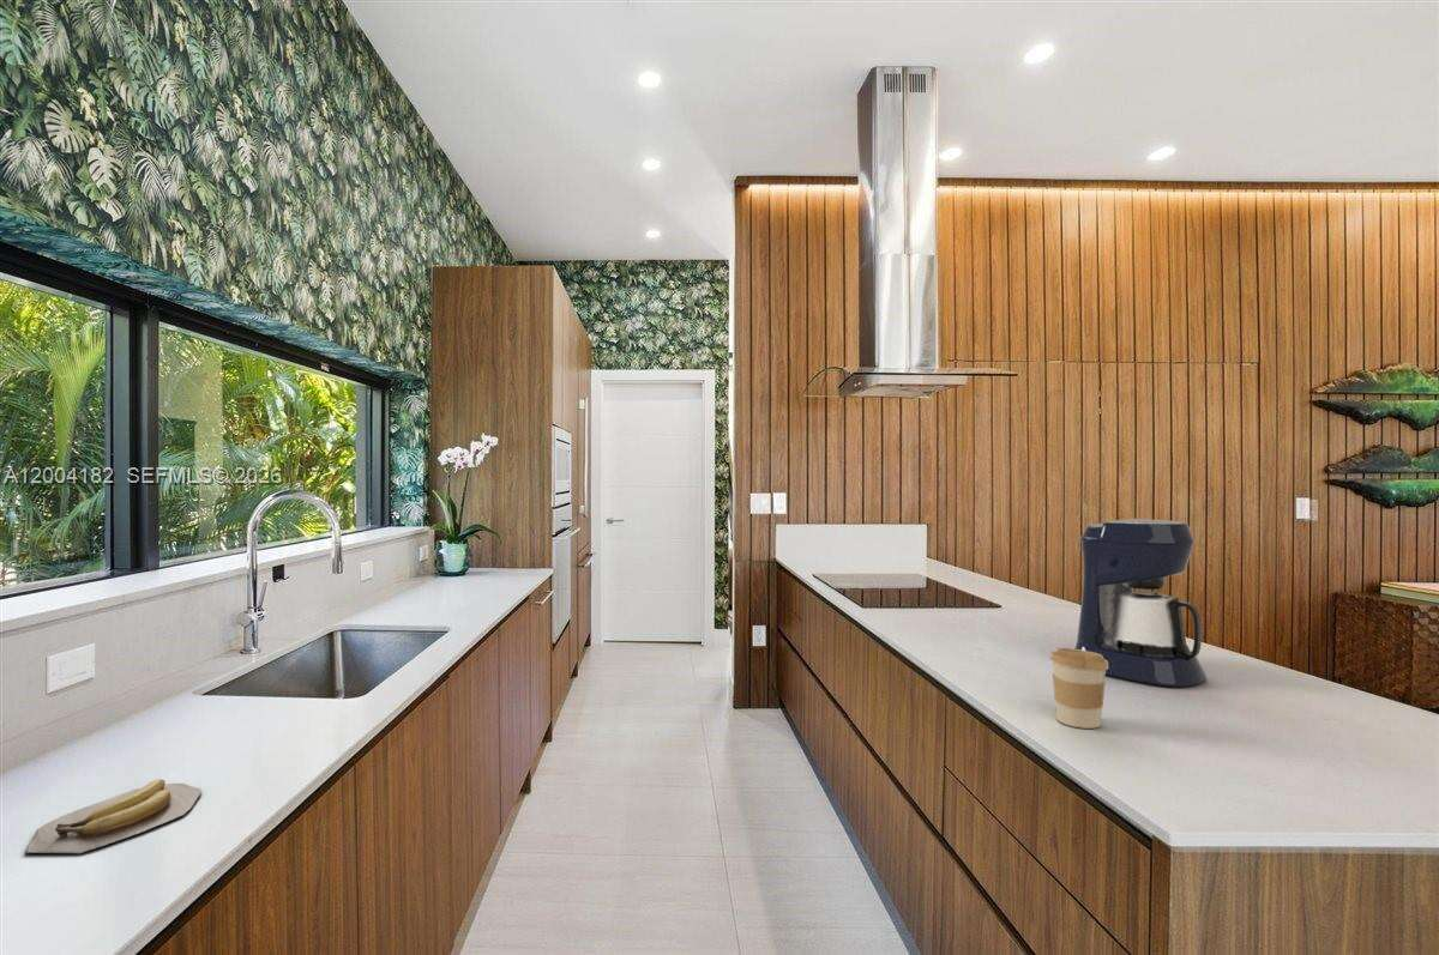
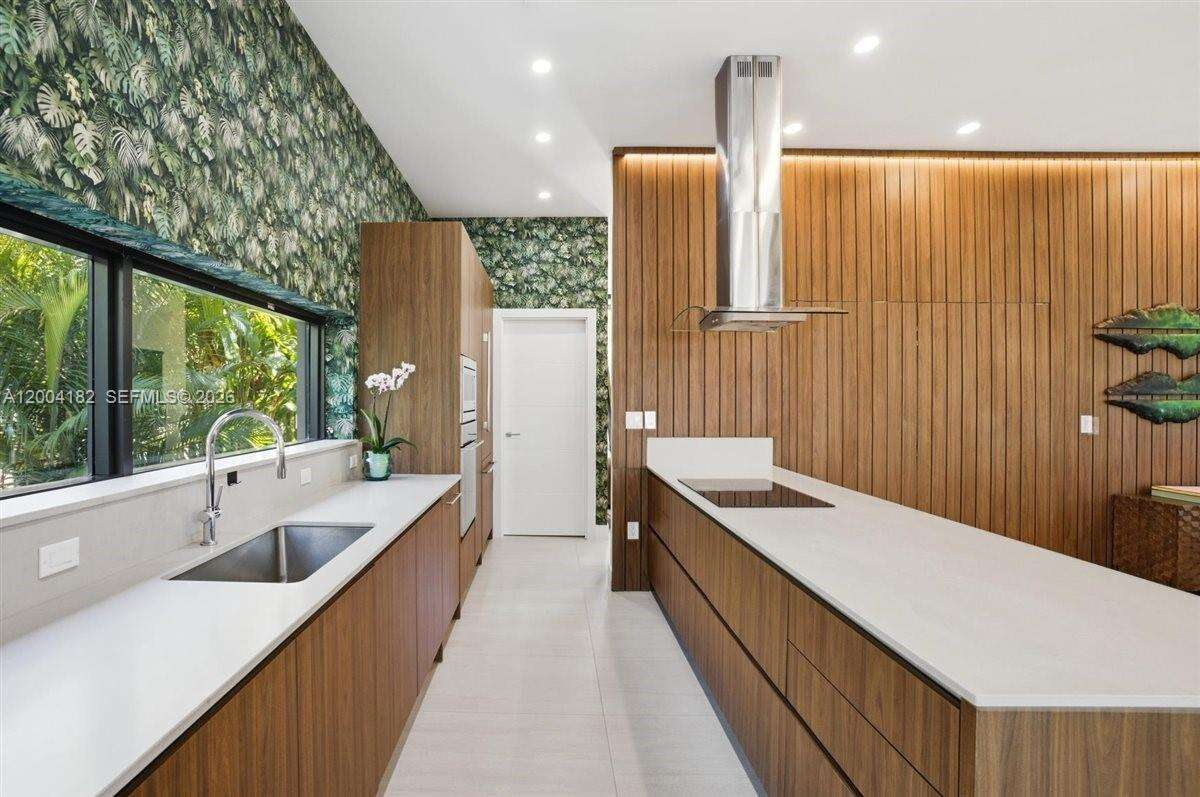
- coffee cup (1078, 685)
- banana (120, 805)
- coffee maker (1136, 594)
